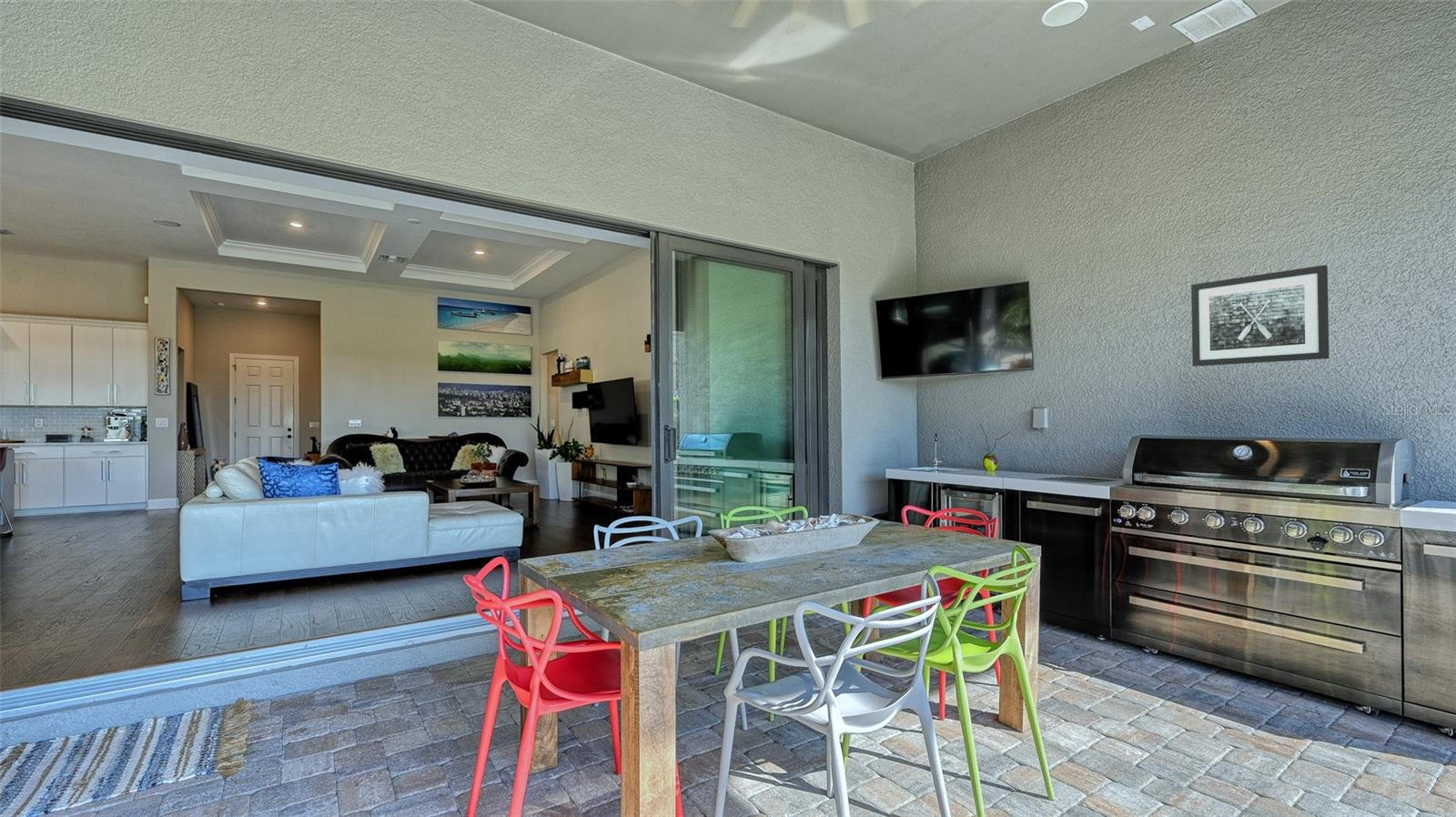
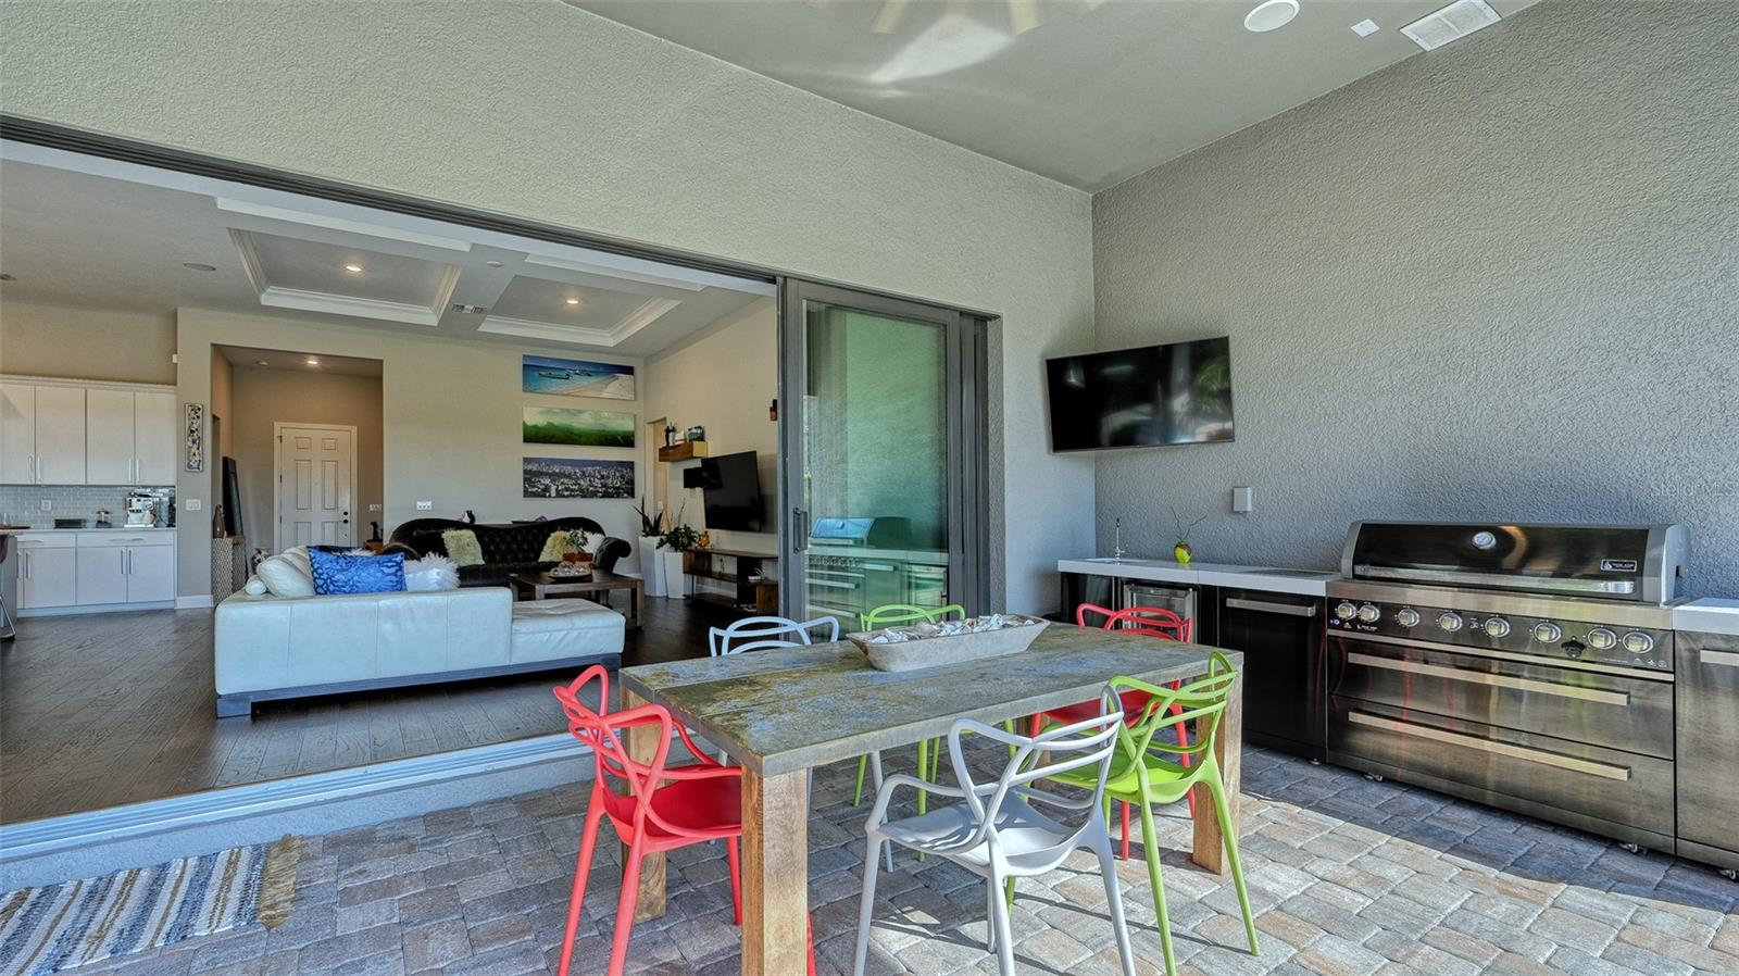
- wall art (1255, 318)
